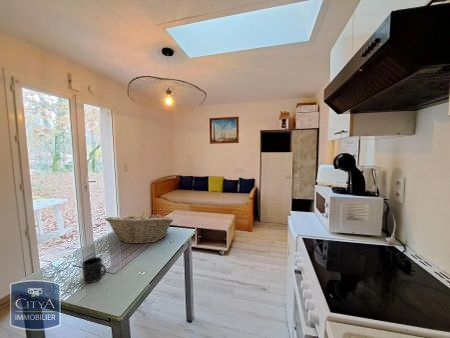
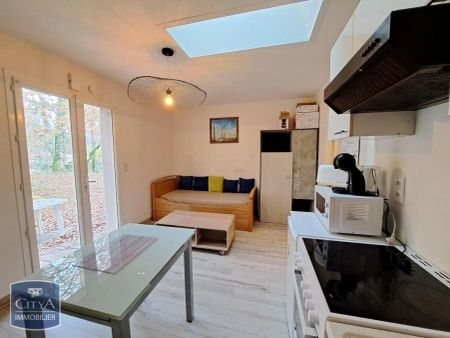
- fruit basket (140, 224)
- mug (95, 269)
